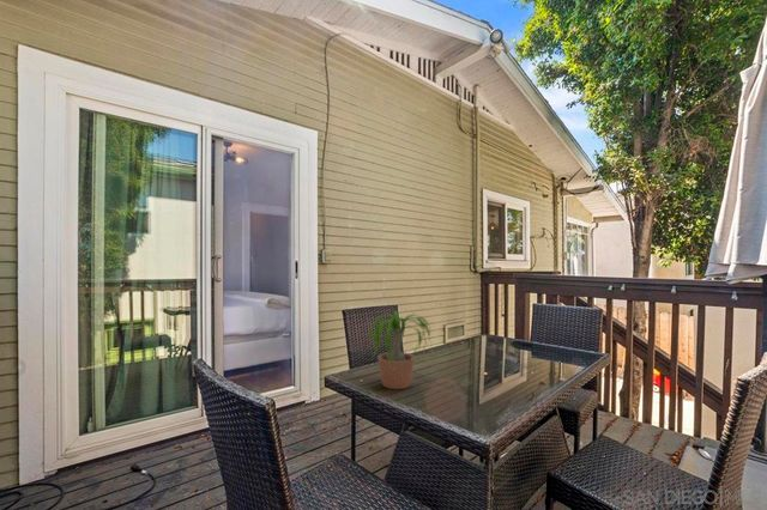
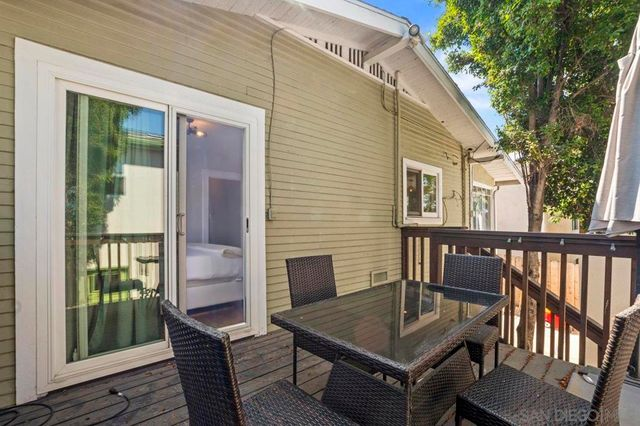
- potted plant (399, 346)
